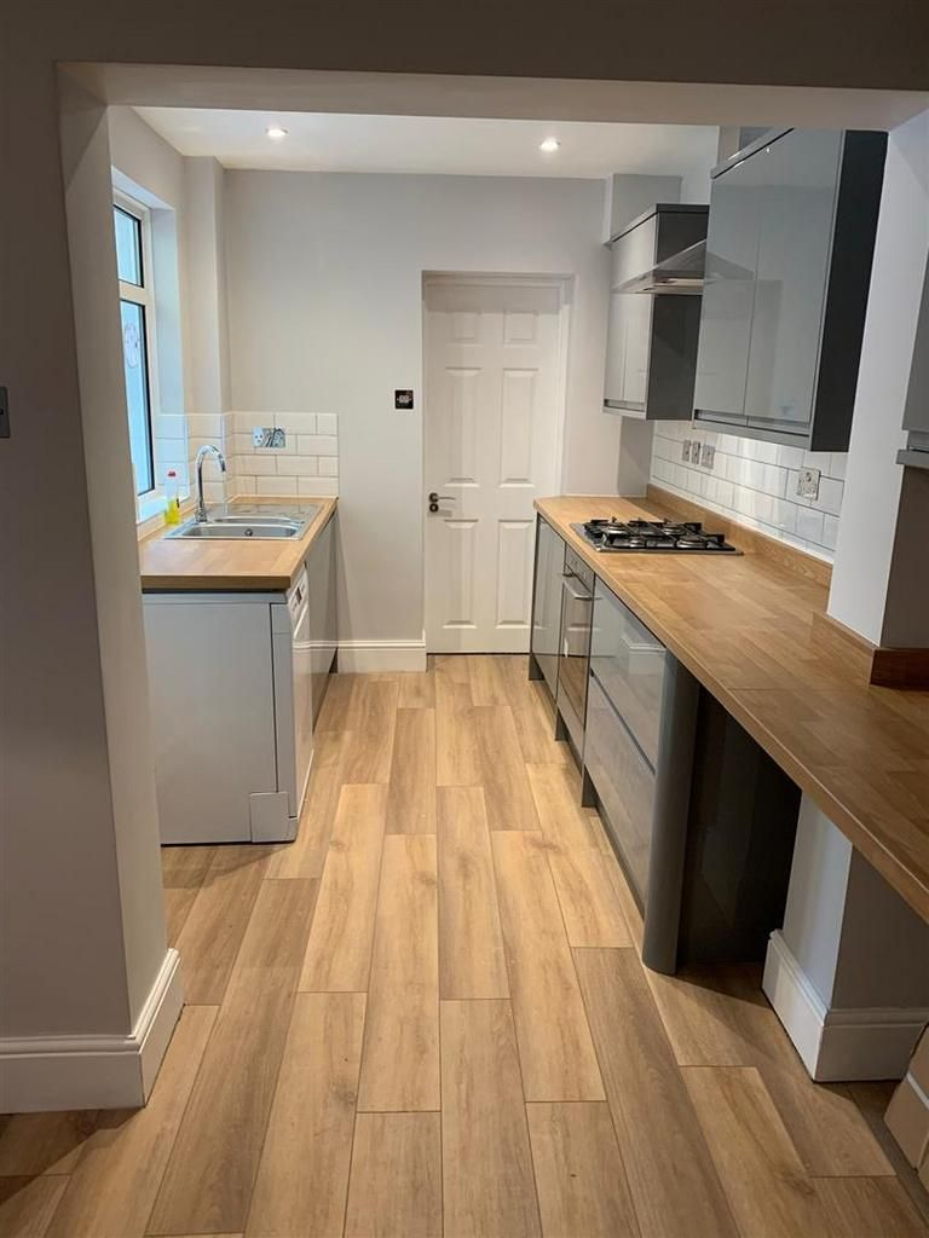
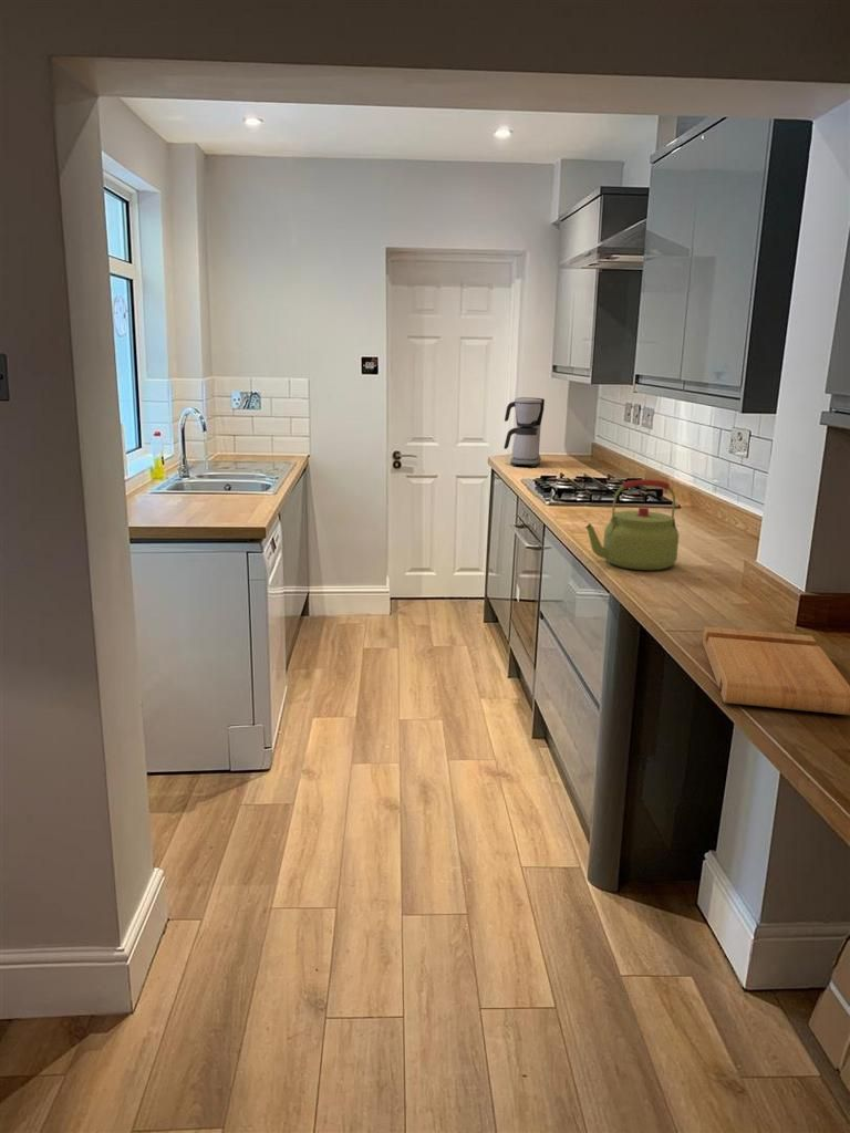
+ coffee maker (524, 430)
+ cutting board (770, 666)
+ kettle (631, 521)
